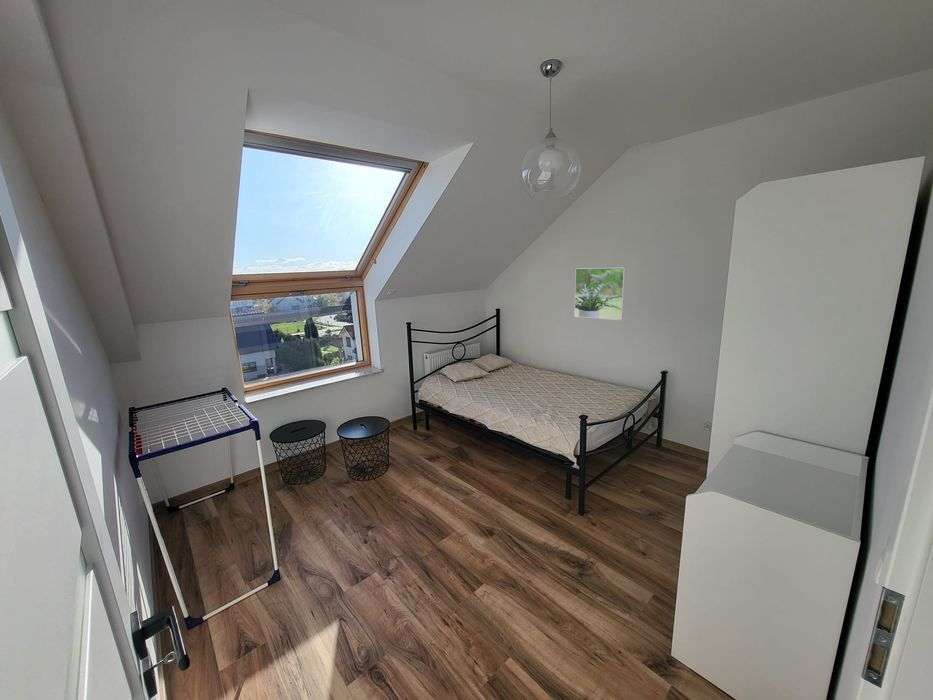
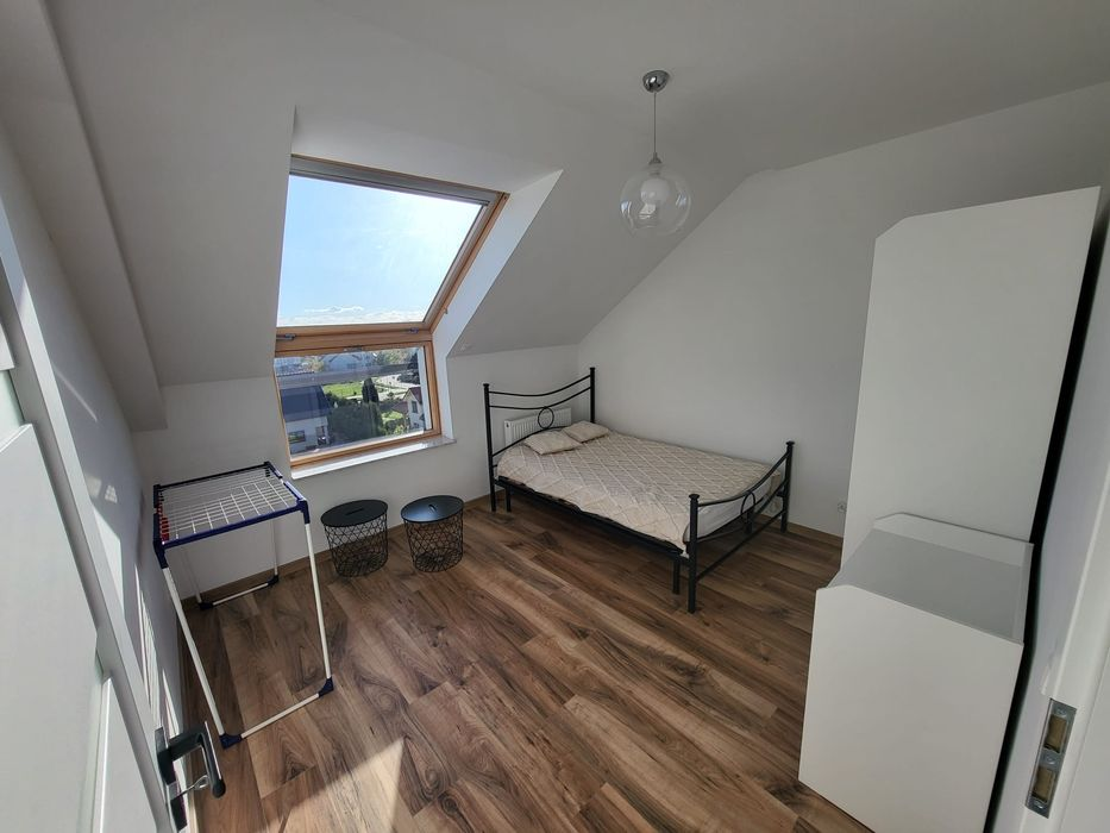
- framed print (598, 293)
